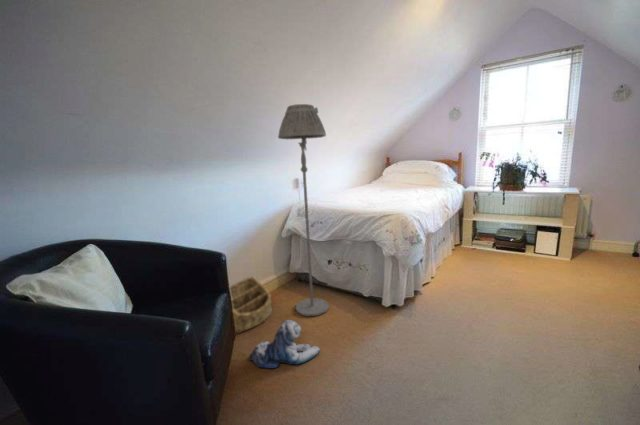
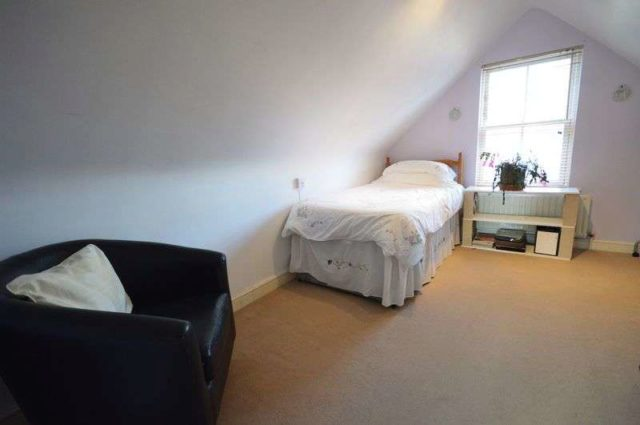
- floor lamp (306, 212)
- basket (247, 303)
- plush toy (283, 338)
